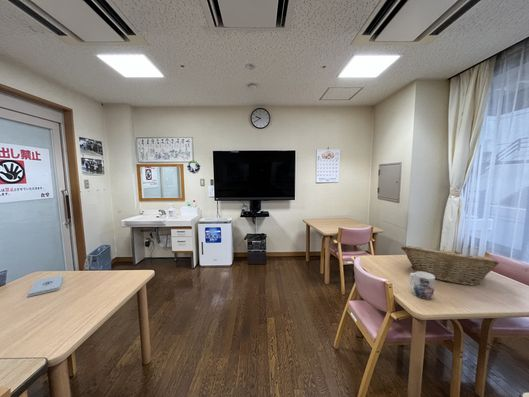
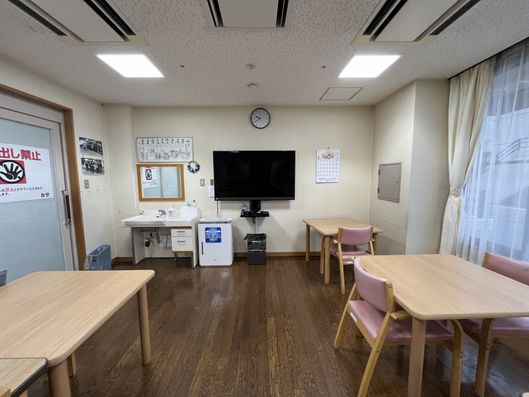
- notepad (47, 284)
- mug (421, 284)
- fruit basket (444, 260)
